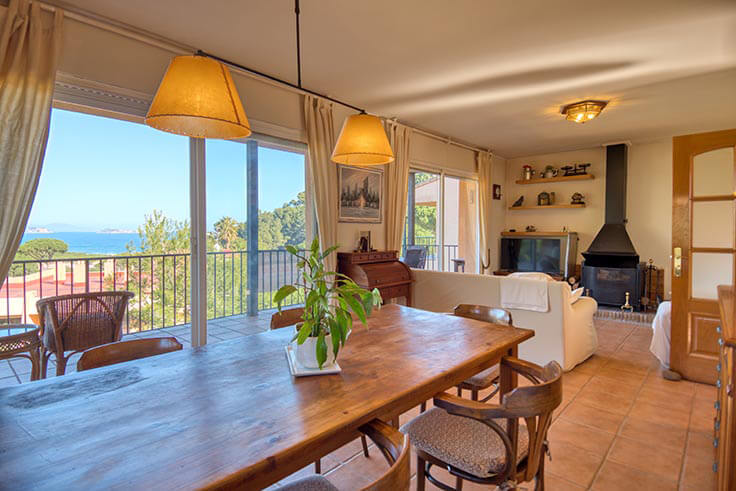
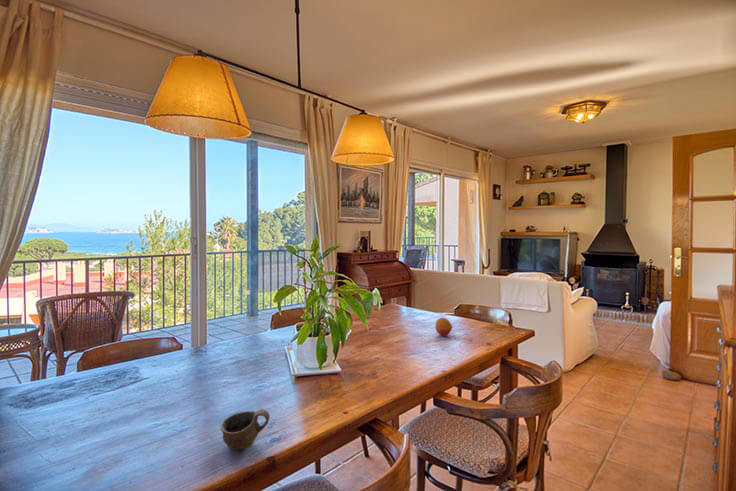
+ cup (242, 428)
+ fruit (443, 326)
